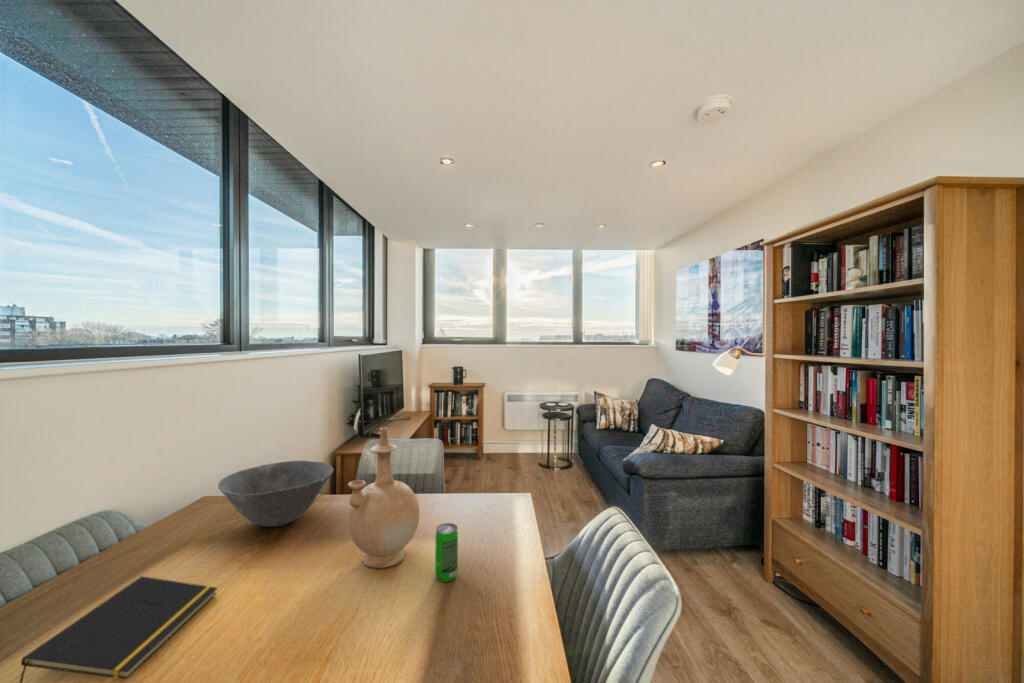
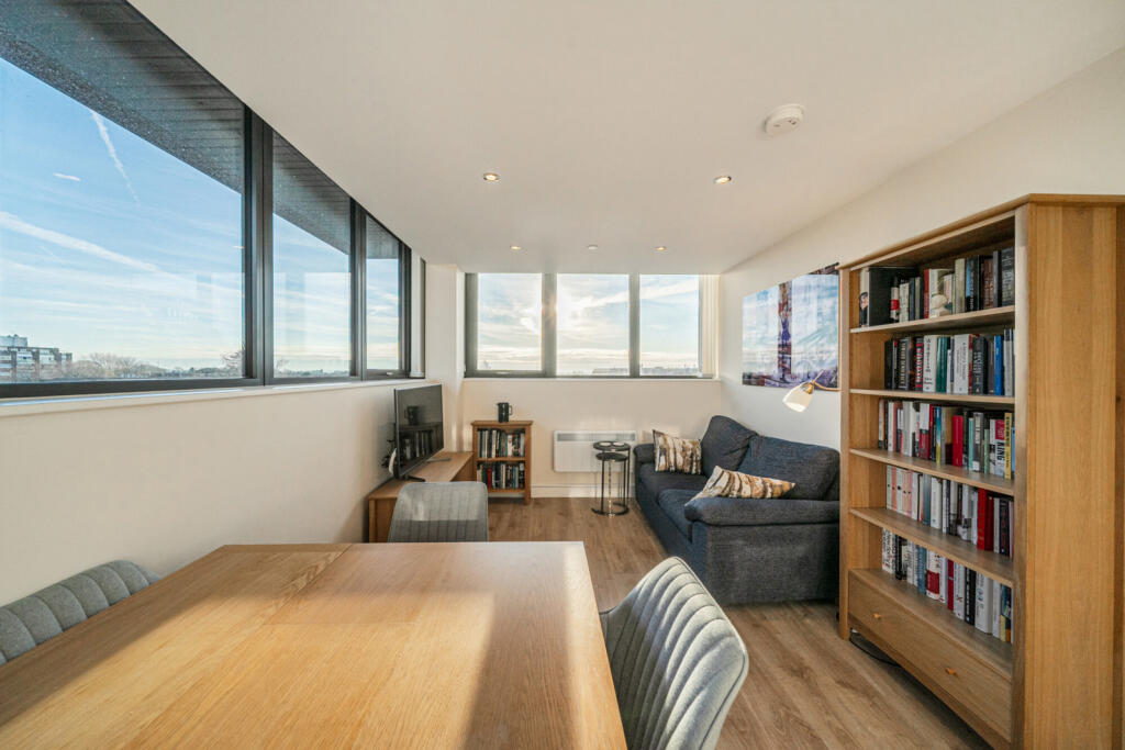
- beverage can (446, 551)
- notepad (134, 620)
- vase (383, 492)
- bowl (278, 497)
